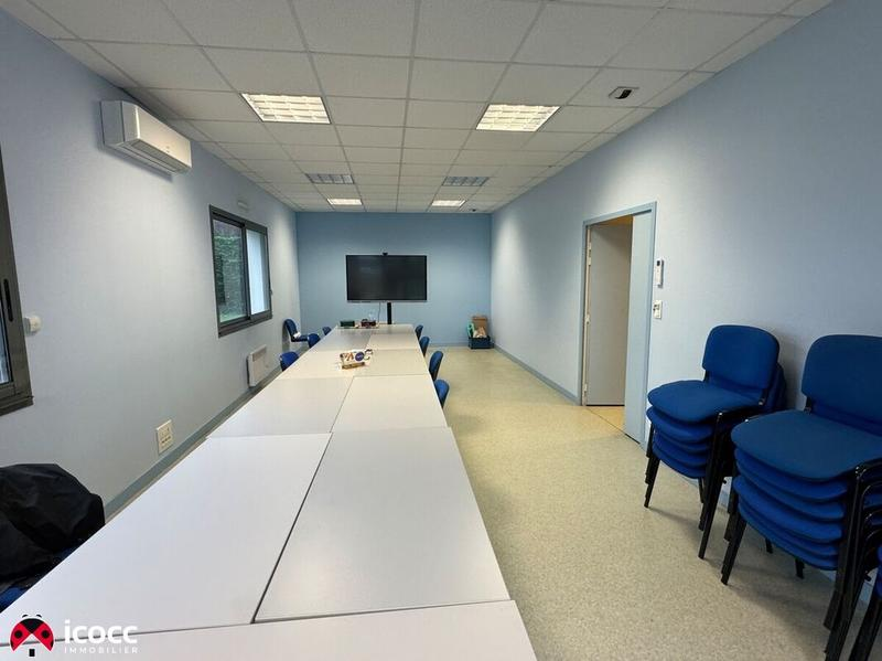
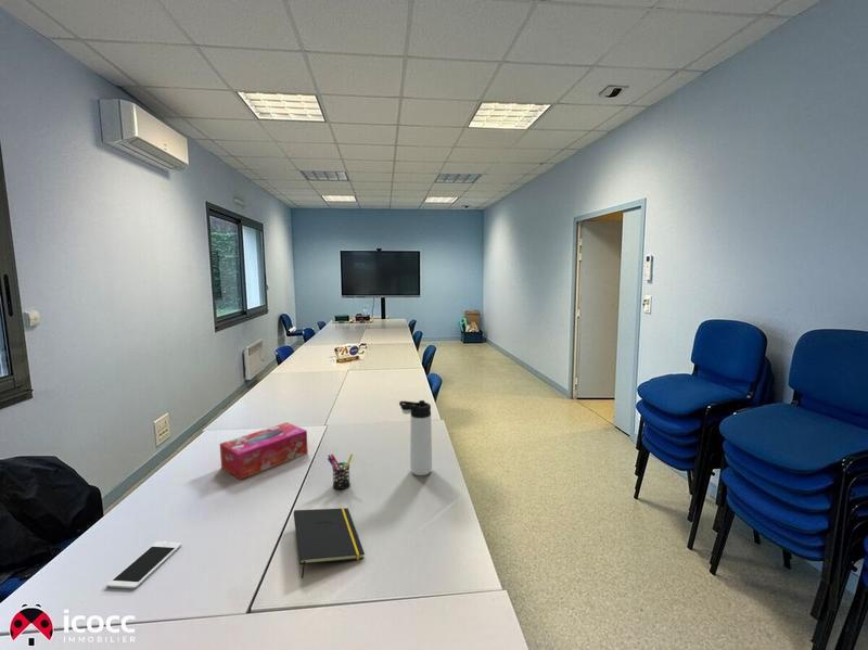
+ notepad (327, 533)
+ cell phone (146, 563)
+ tissue box (265, 448)
+ pen holder (340, 470)
+ thermos bottle (416, 436)
